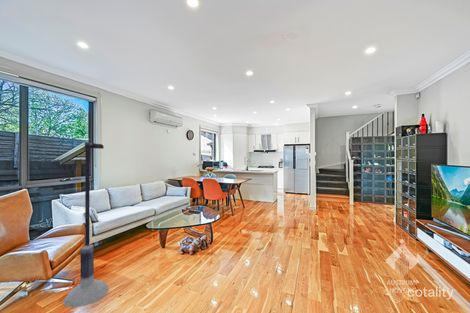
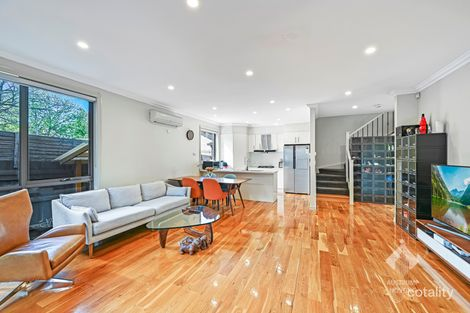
- floor lamp (88, 217)
